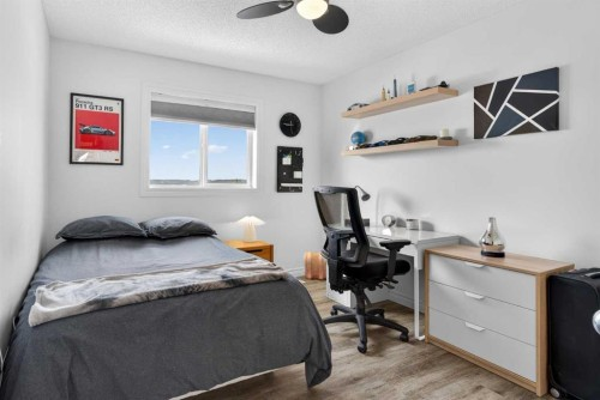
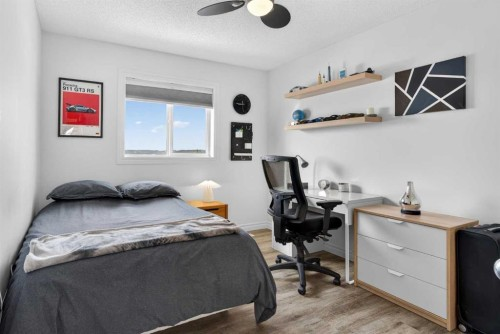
- pouch (316, 265)
